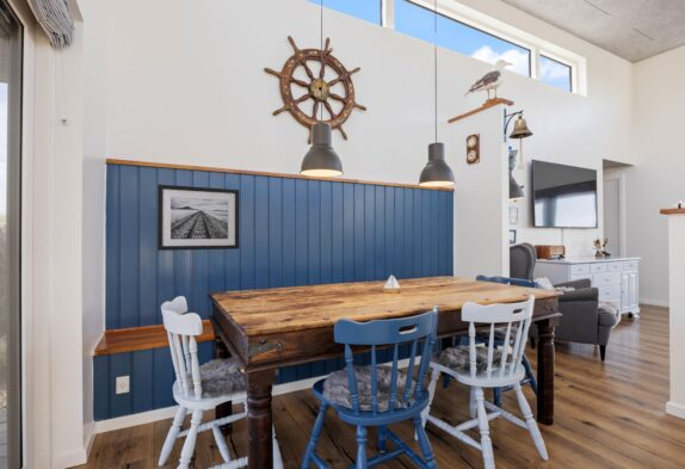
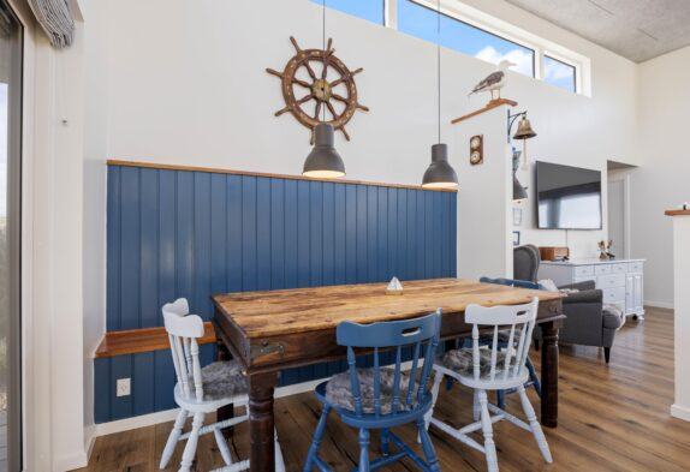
- wall art (199, 218)
